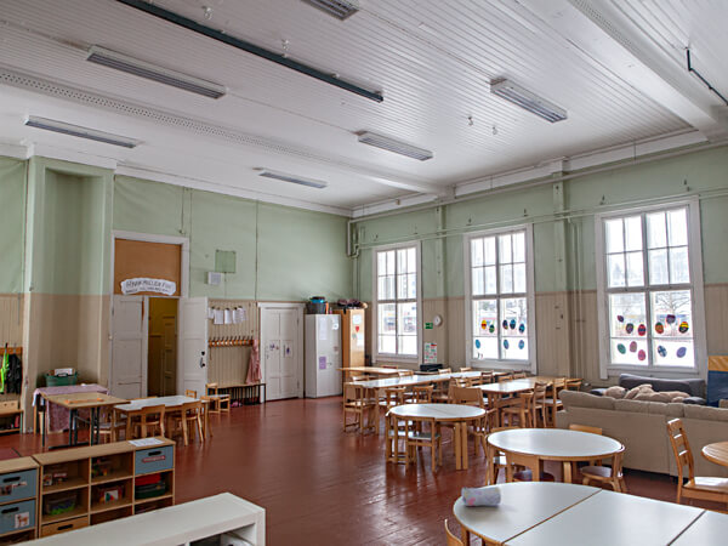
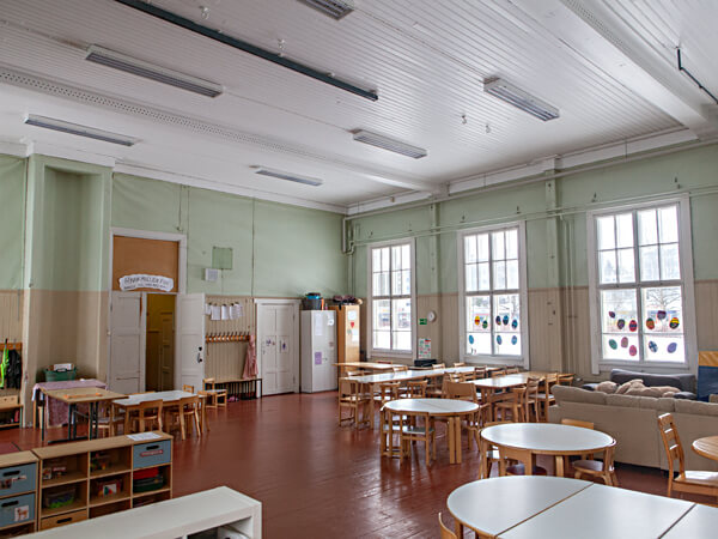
- pencil case (480, 495)
